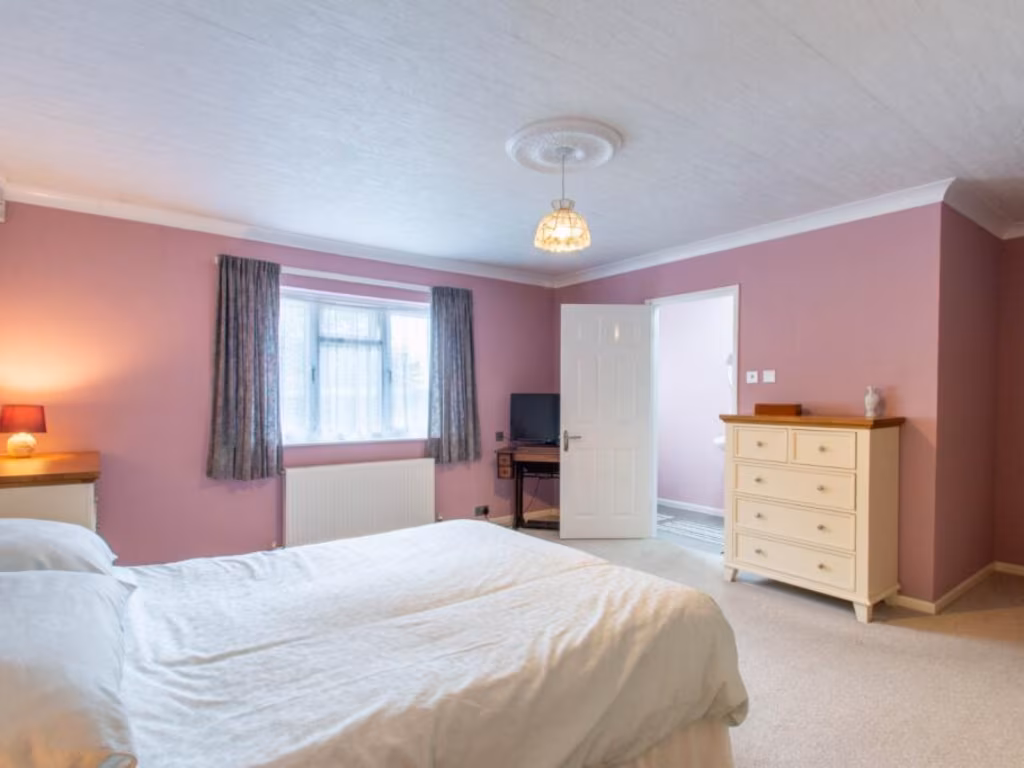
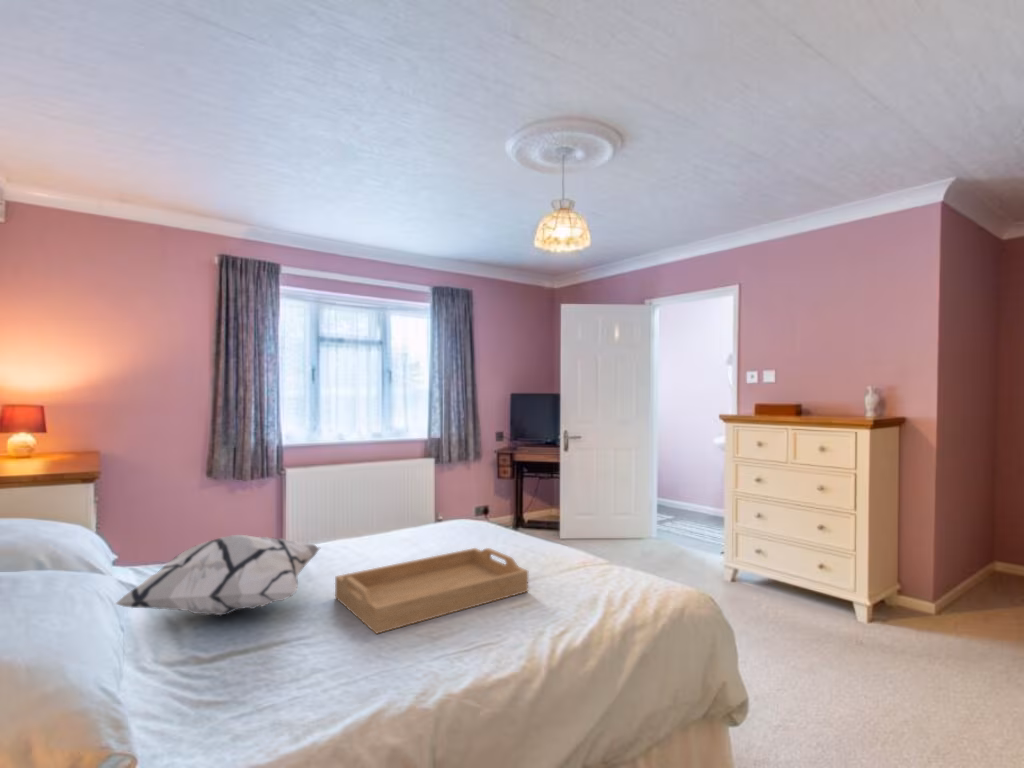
+ decorative pillow (232, 571)
+ serving tray (433, 580)
